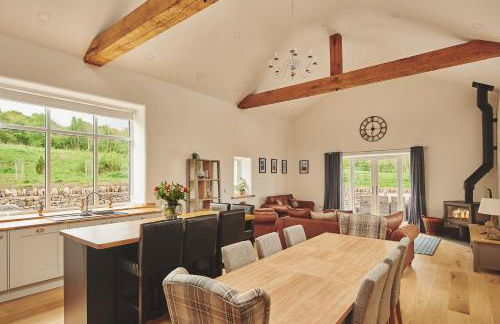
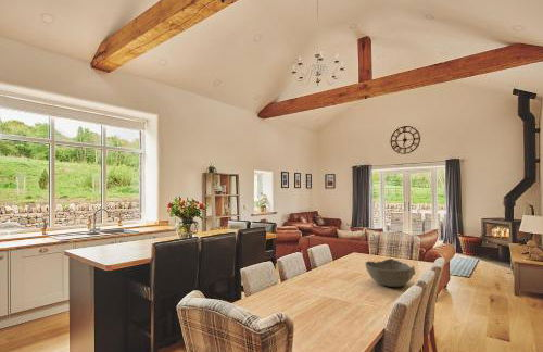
+ bowl (389, 273)
